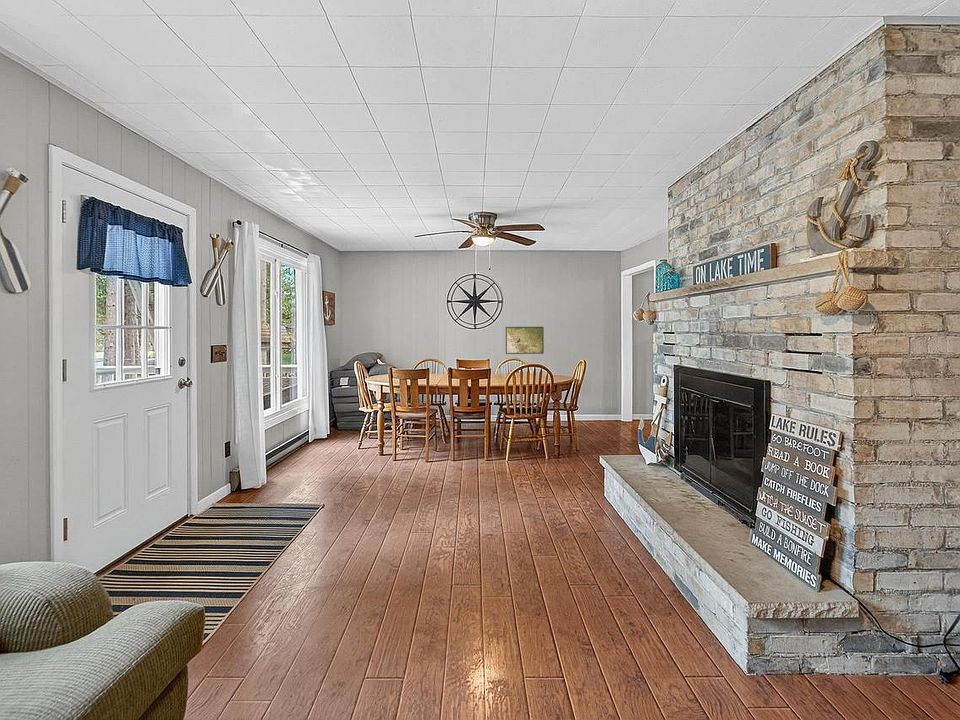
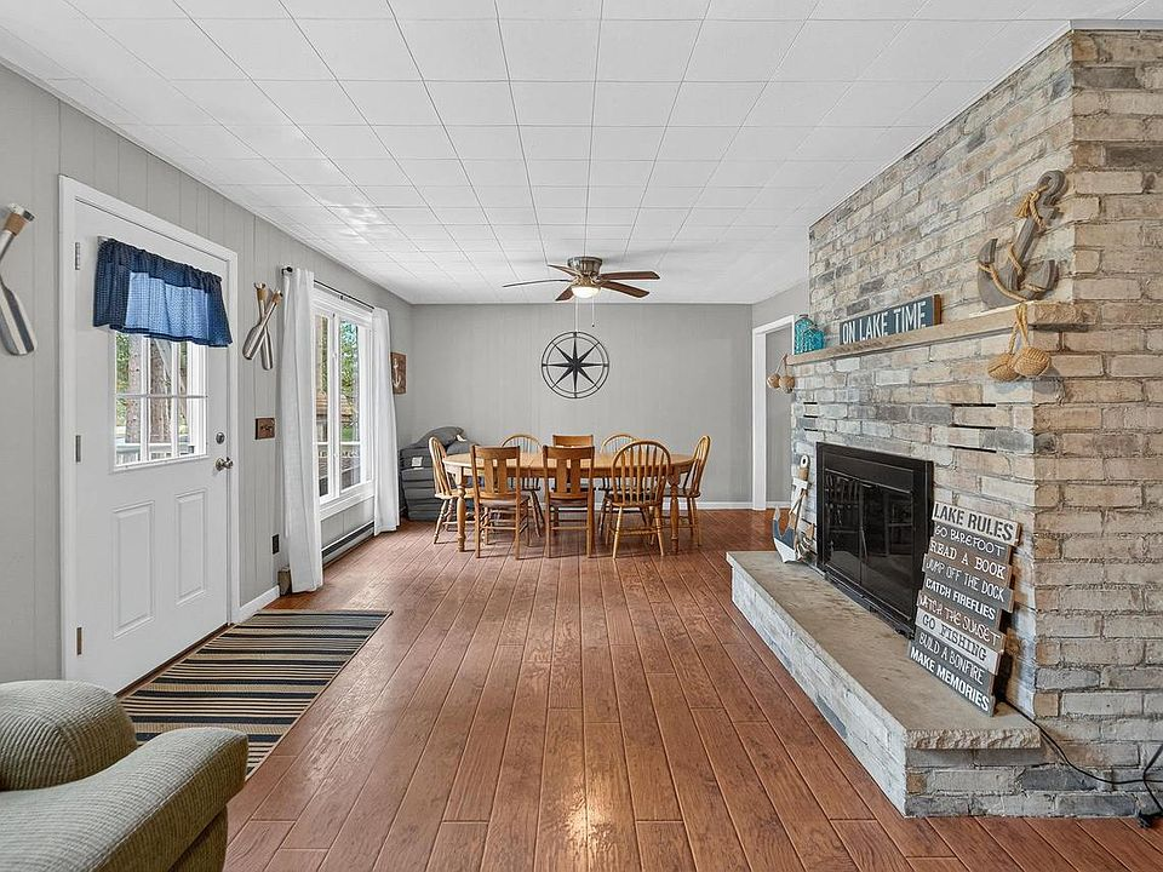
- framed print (524, 340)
